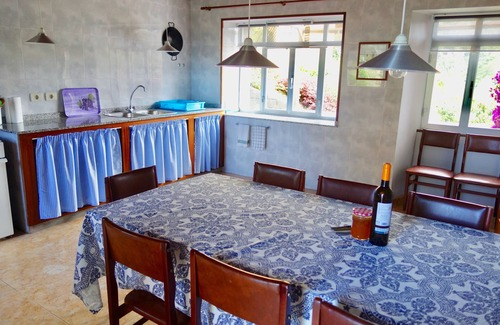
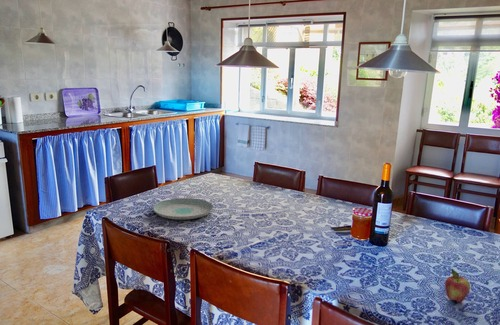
+ fruit (457, 284)
+ plate (183, 209)
